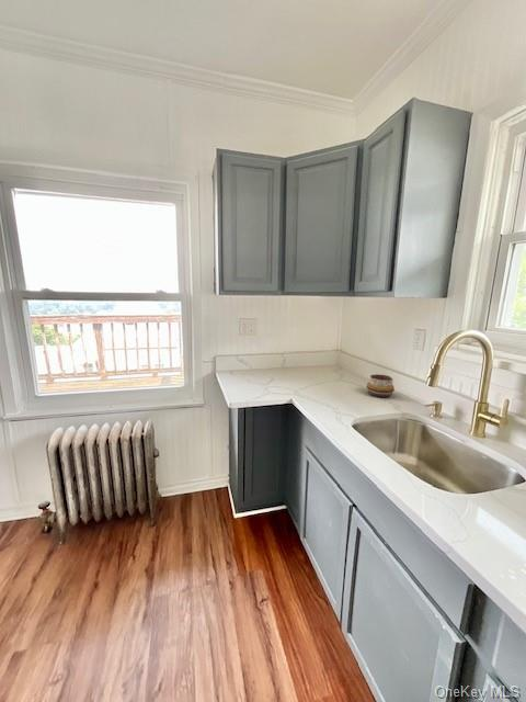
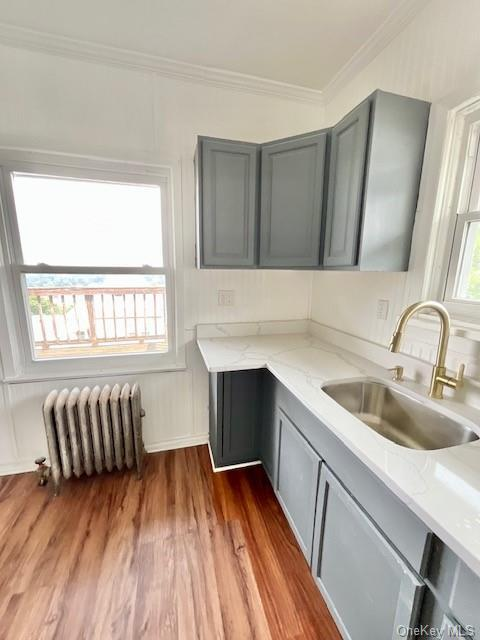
- decorative bowl (380, 385)
